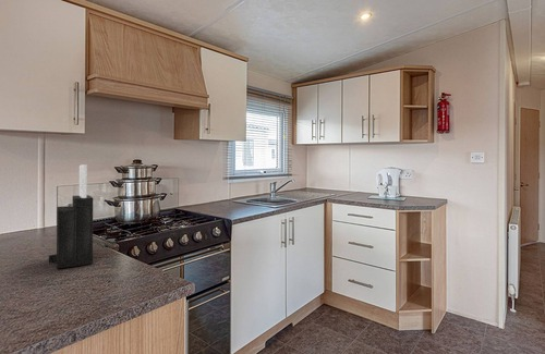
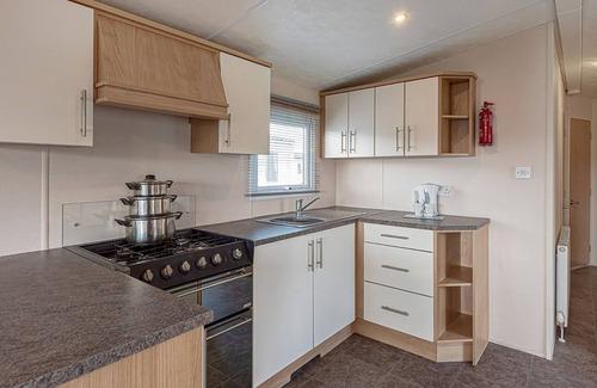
- knife block (70, 212)
